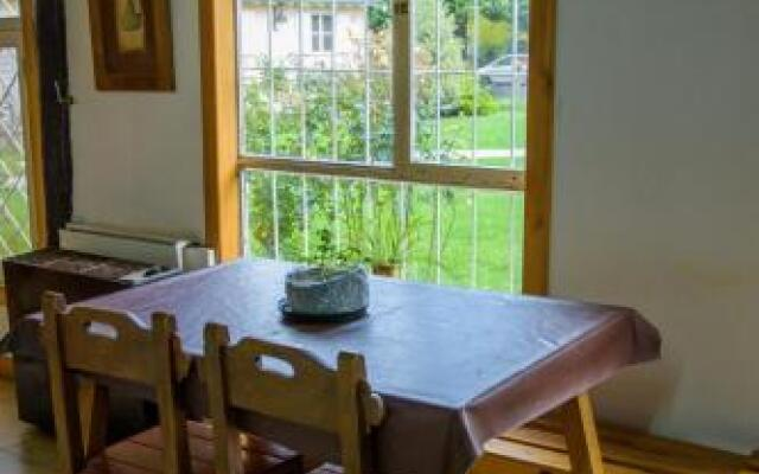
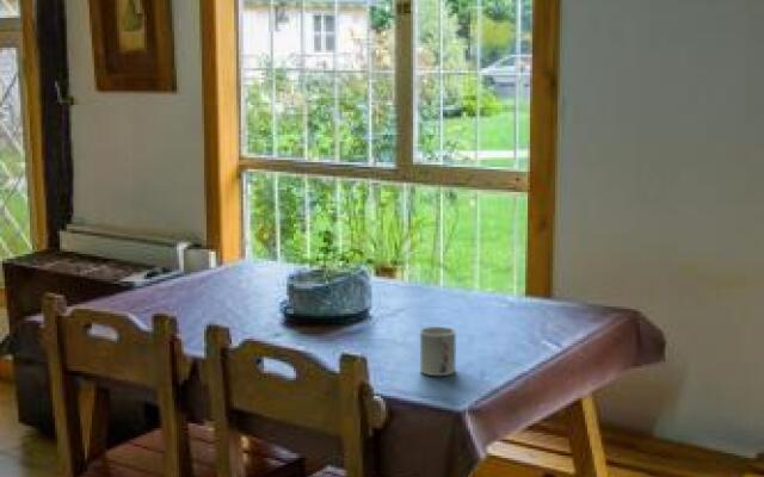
+ cup (439, 353)
